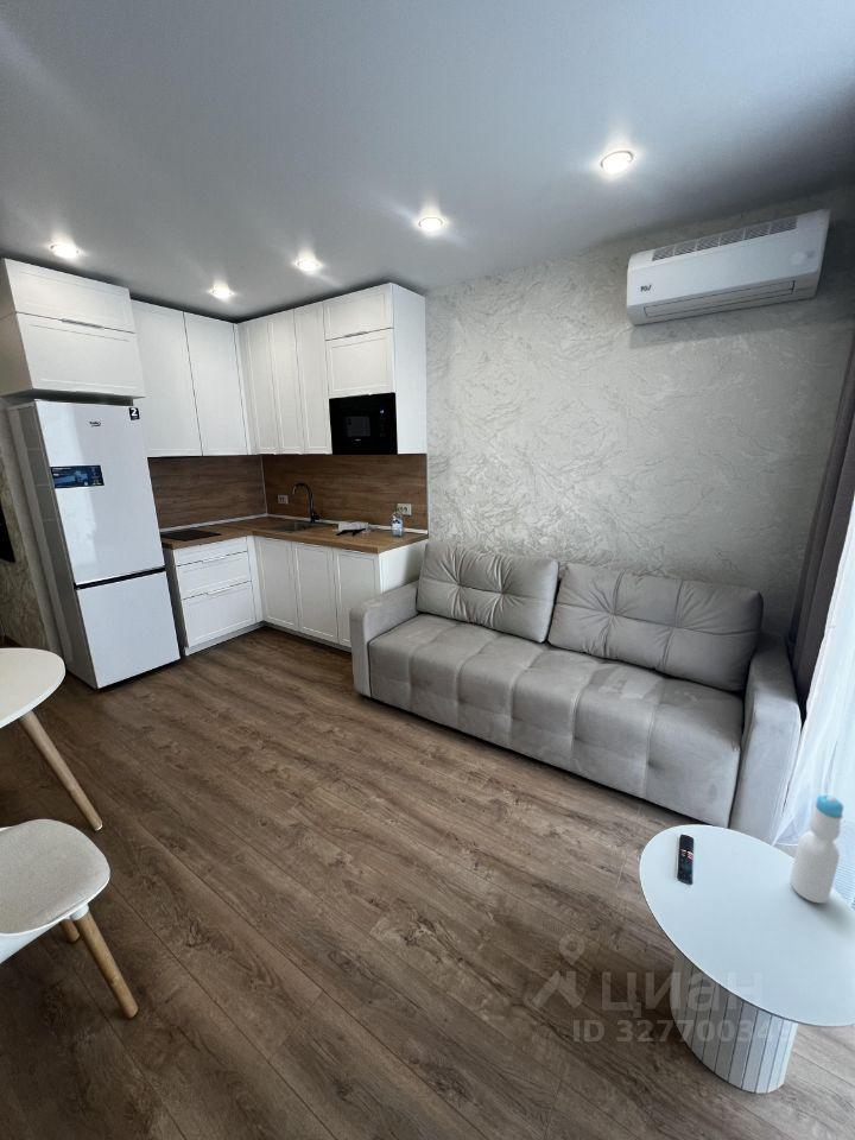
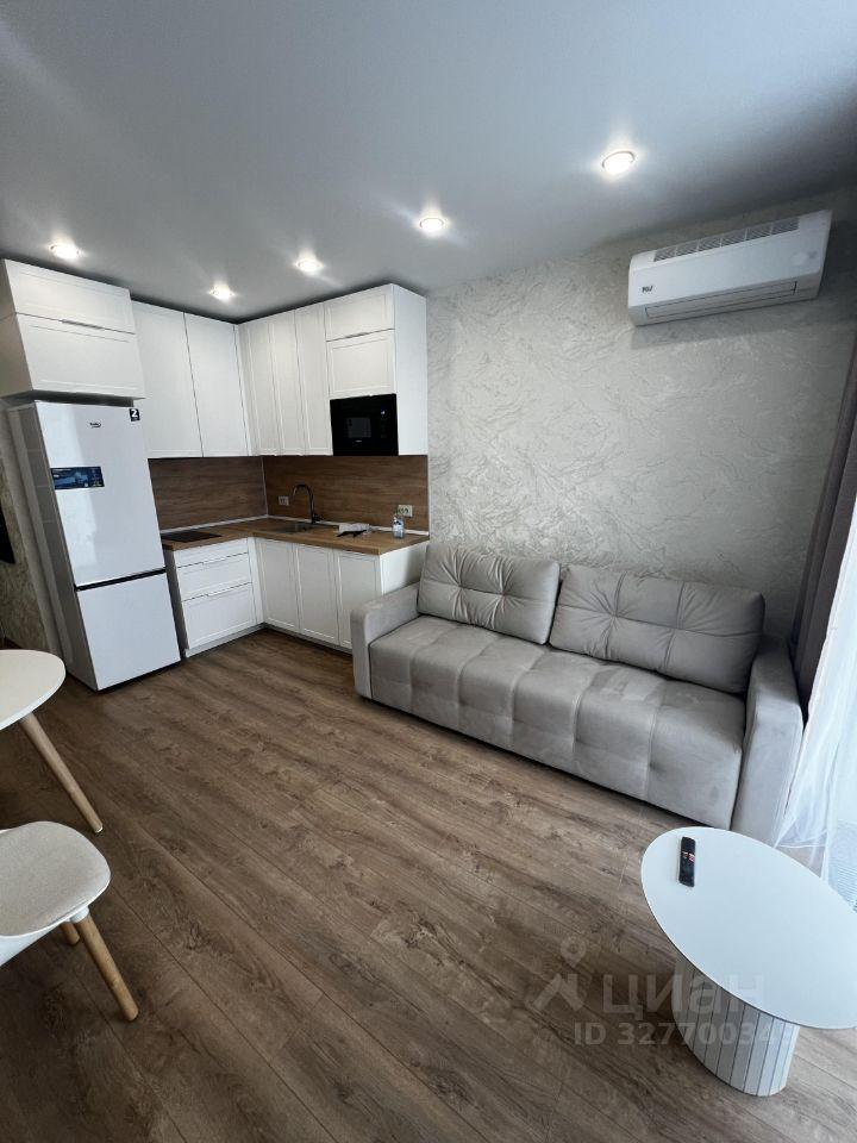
- bottle (819, 846)
